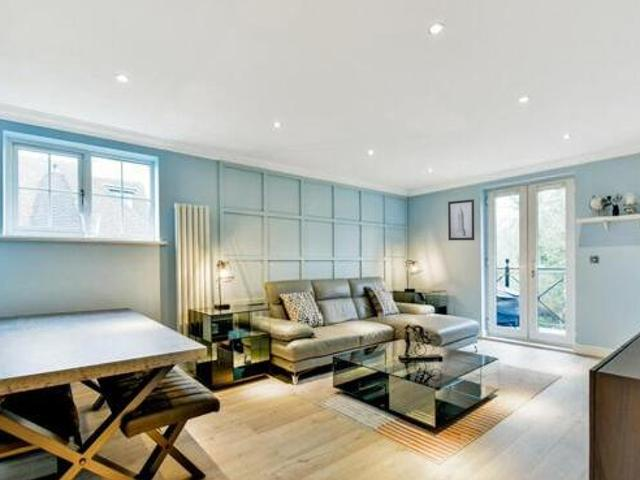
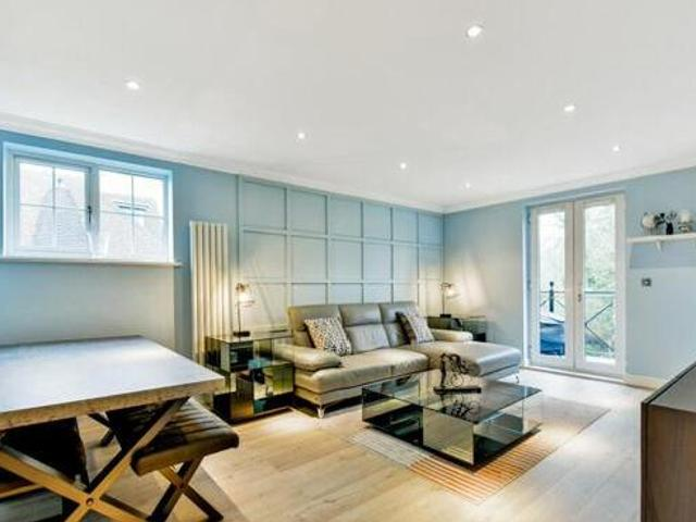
- wall art (460, 220)
